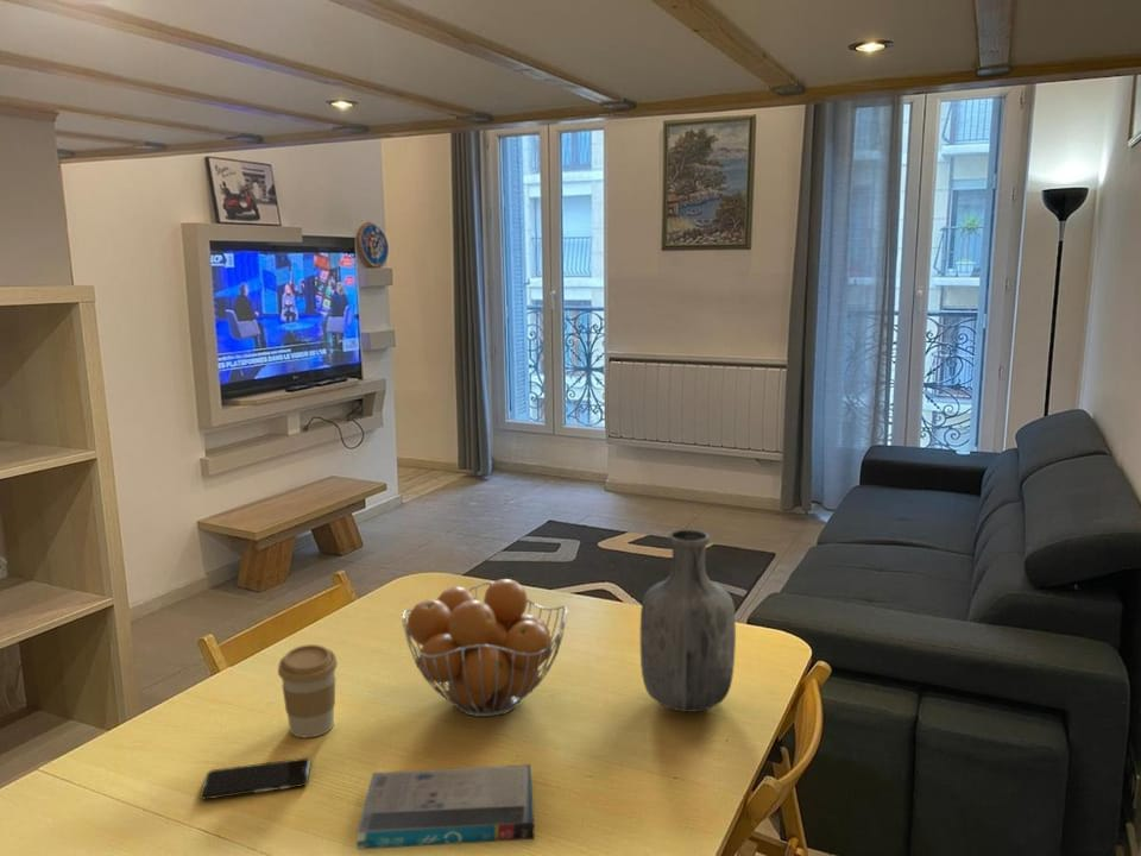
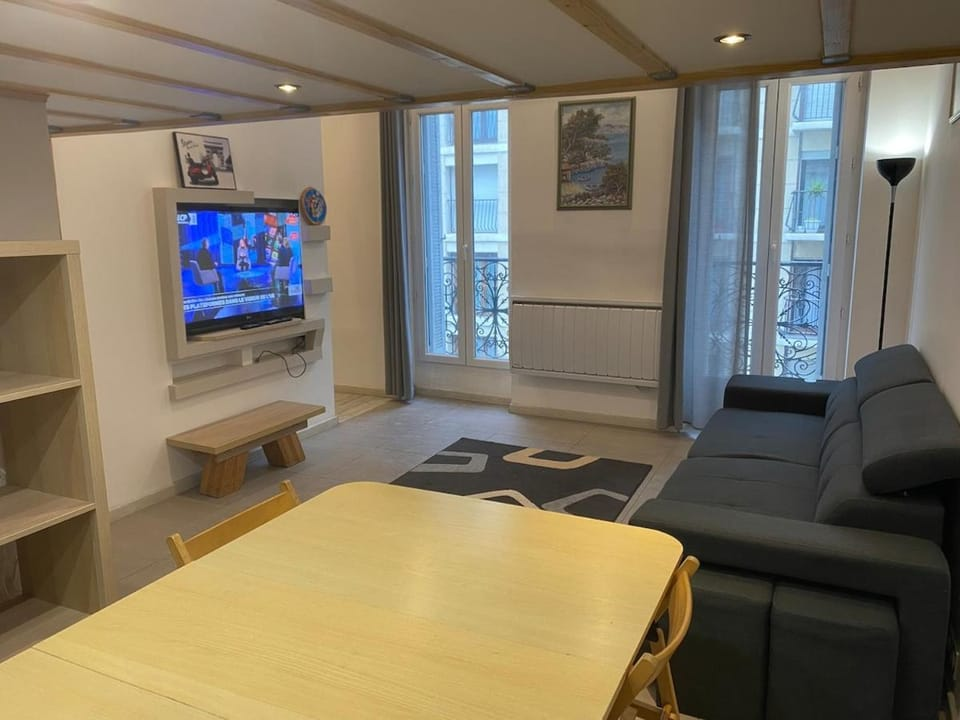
- smartphone (257, 778)
- book (449, 806)
- fruit basket (486, 644)
- vase (687, 621)
- coffee cup (309, 690)
